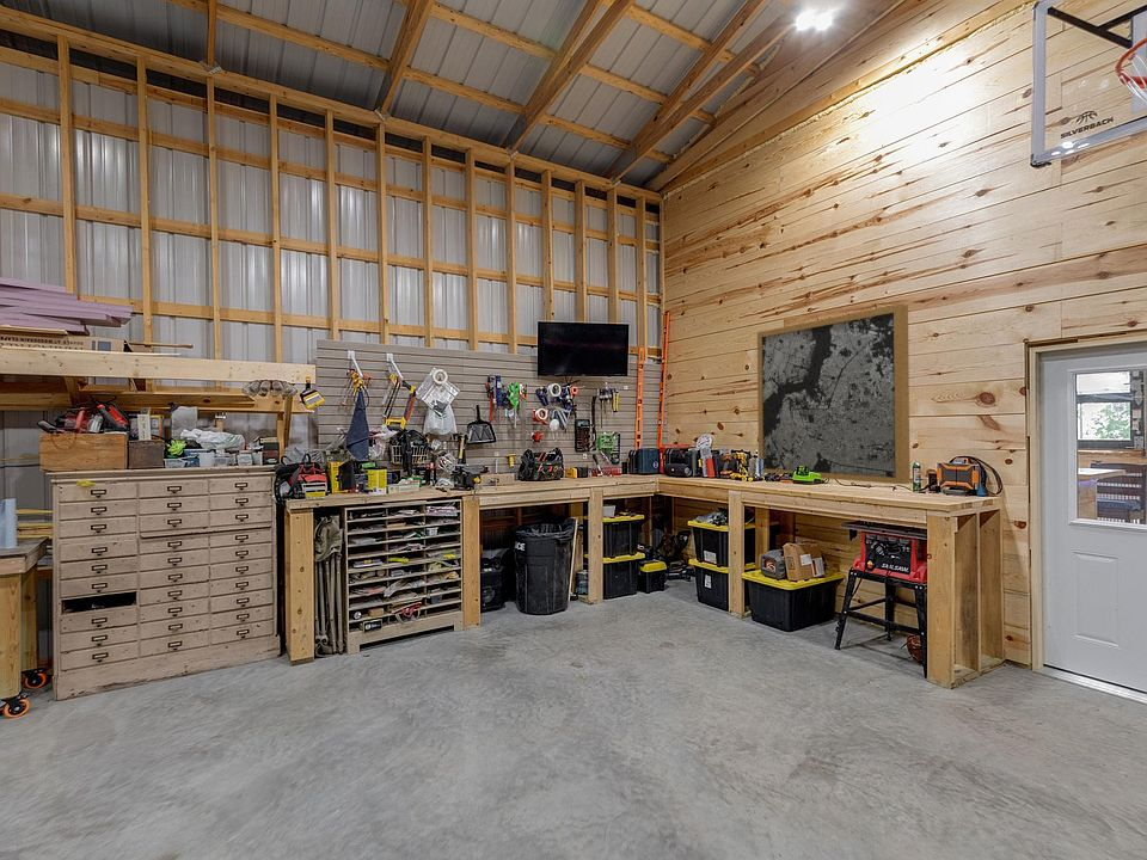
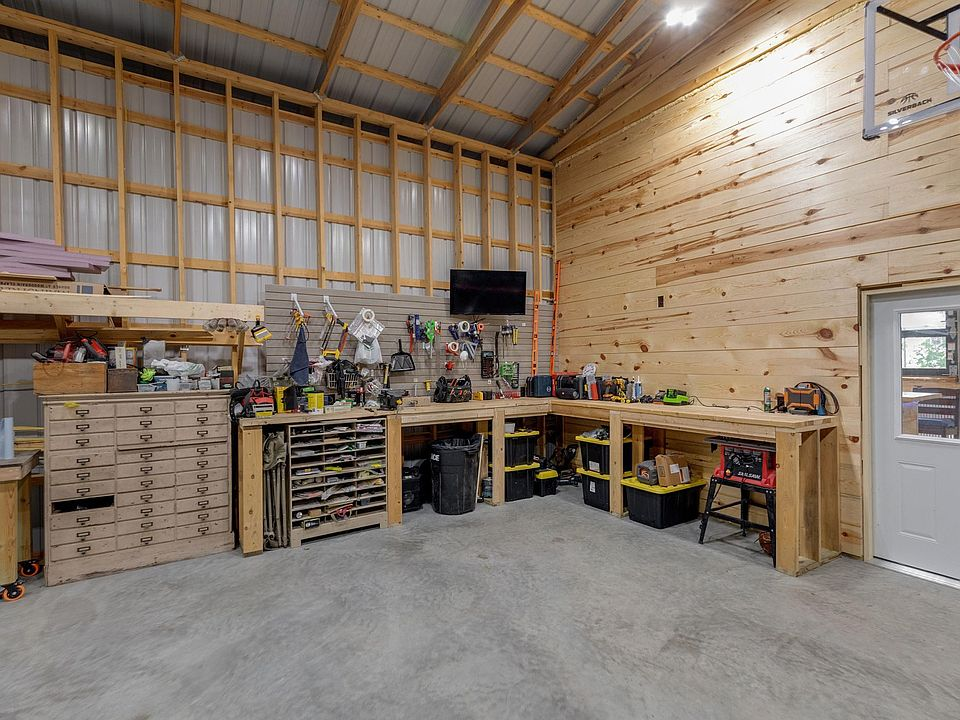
- wall art (824, 399)
